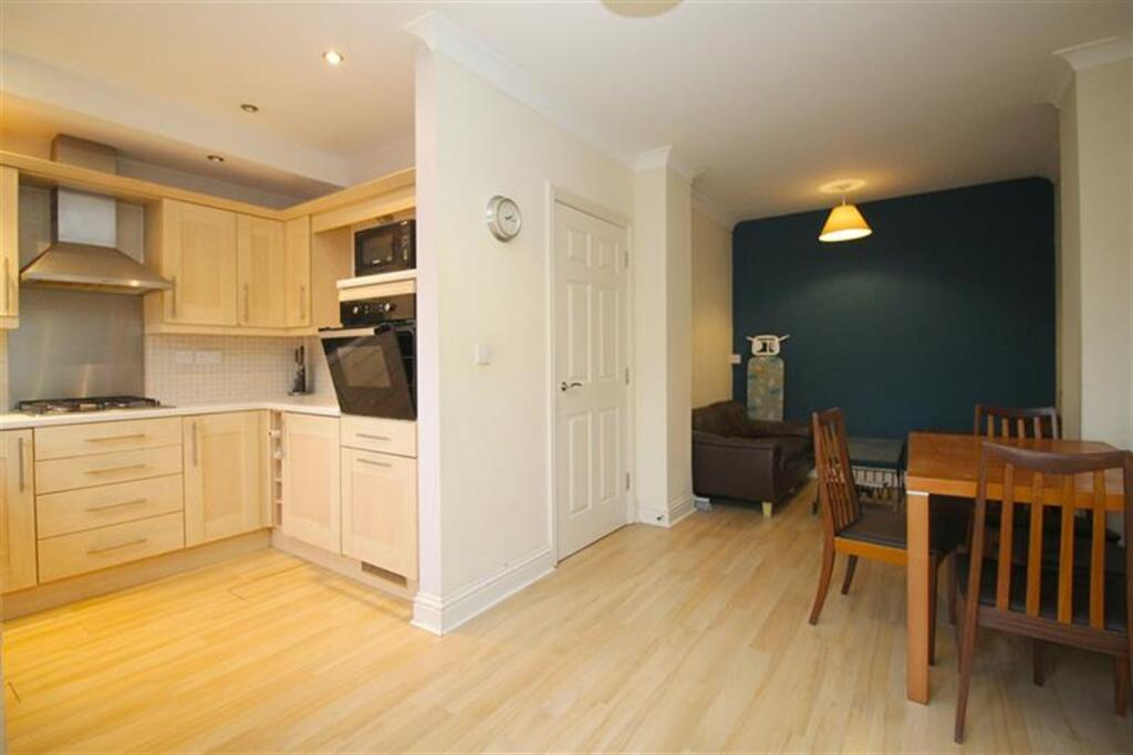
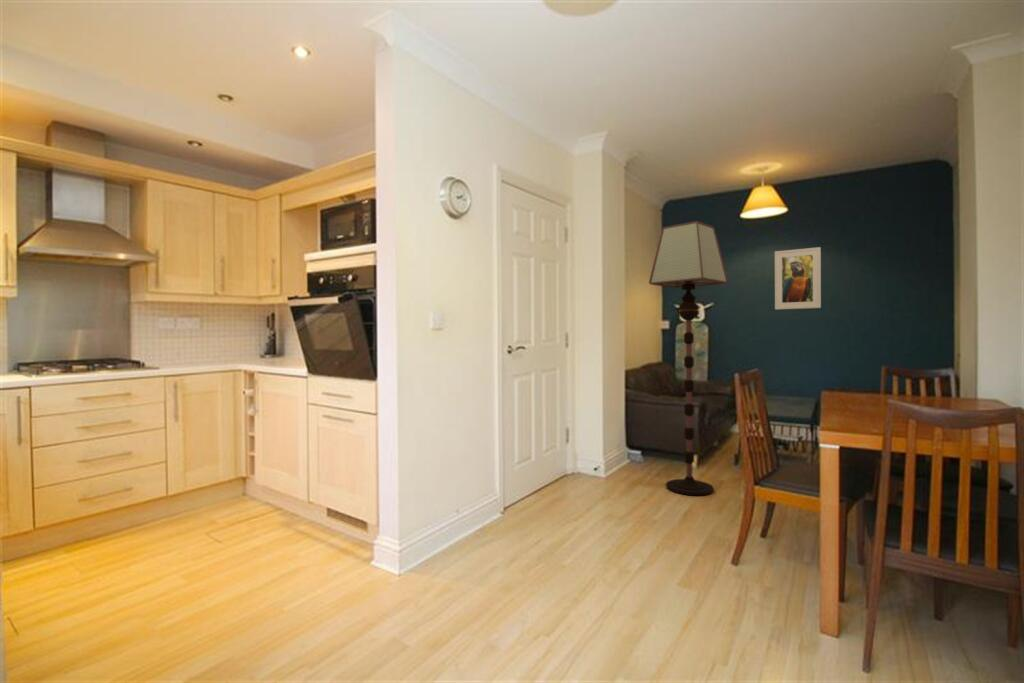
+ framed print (797, 279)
+ floor lamp (688, 357)
